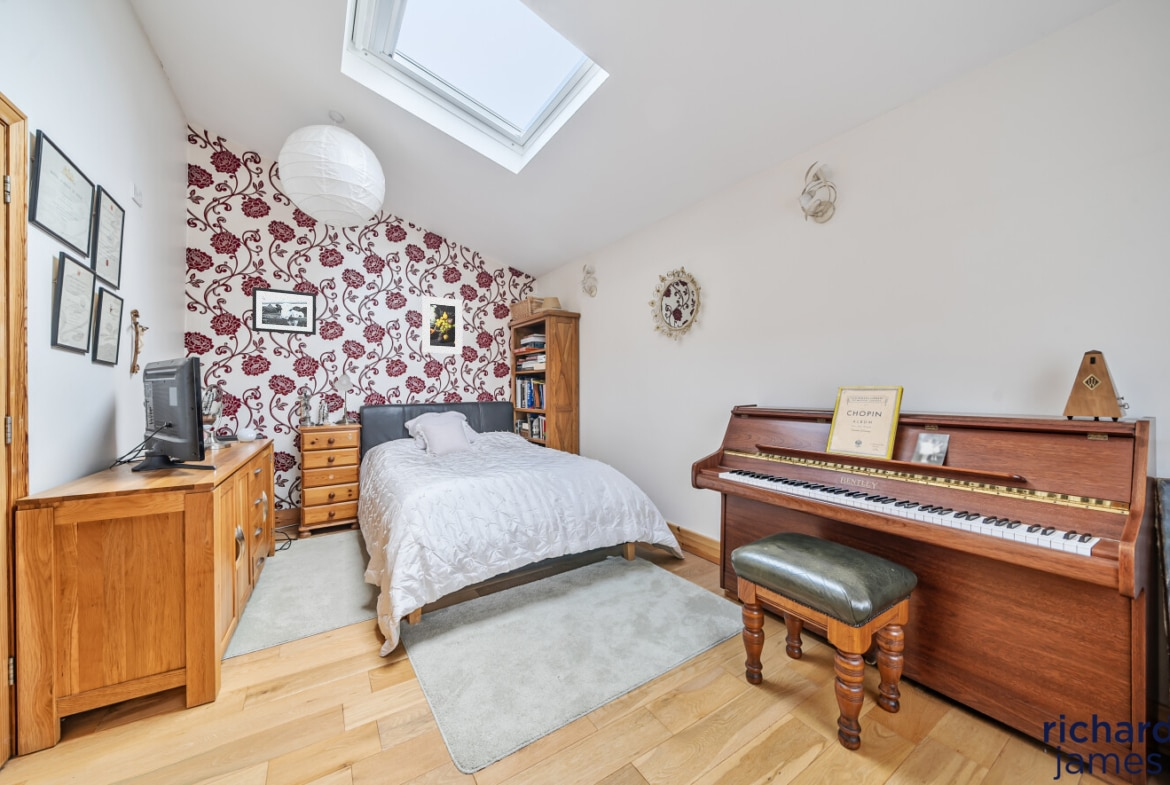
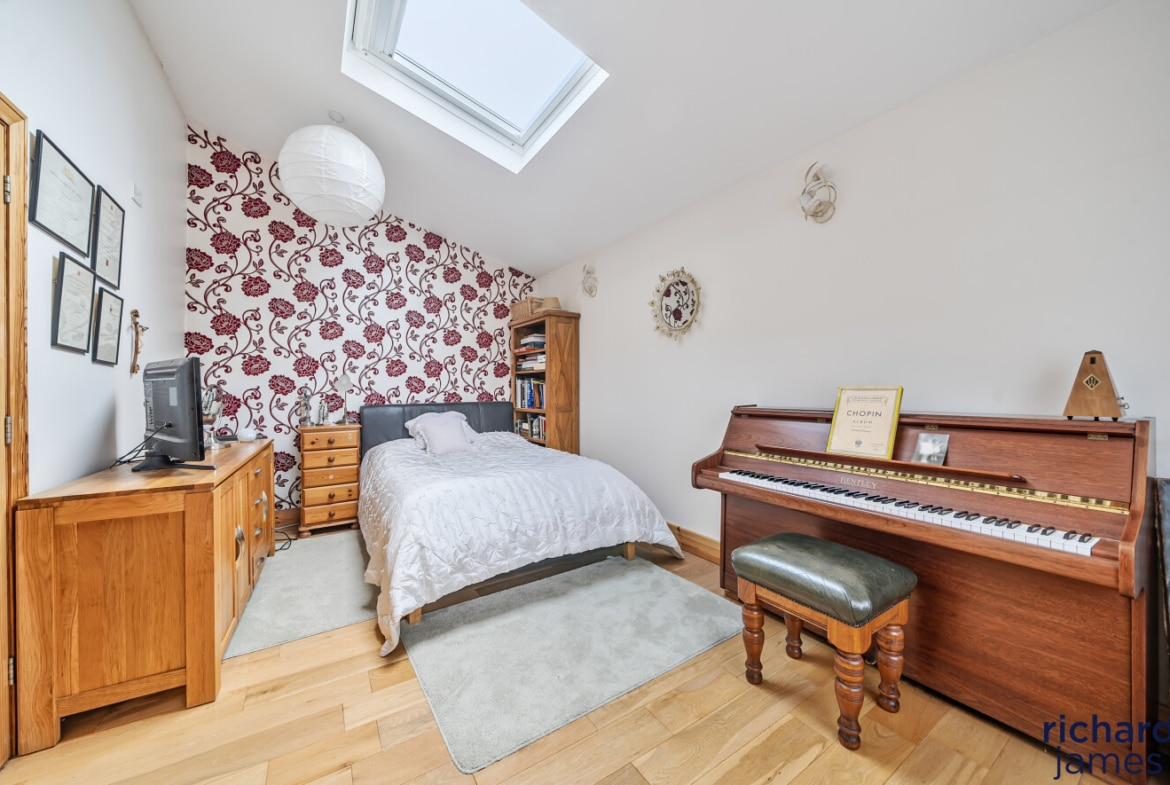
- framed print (442, 325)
- picture frame (285, 311)
